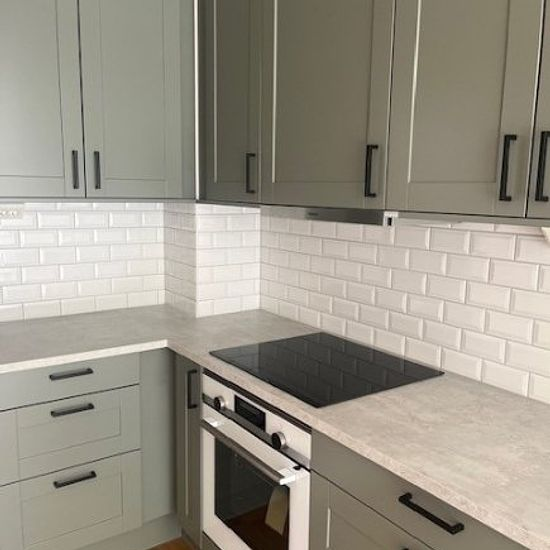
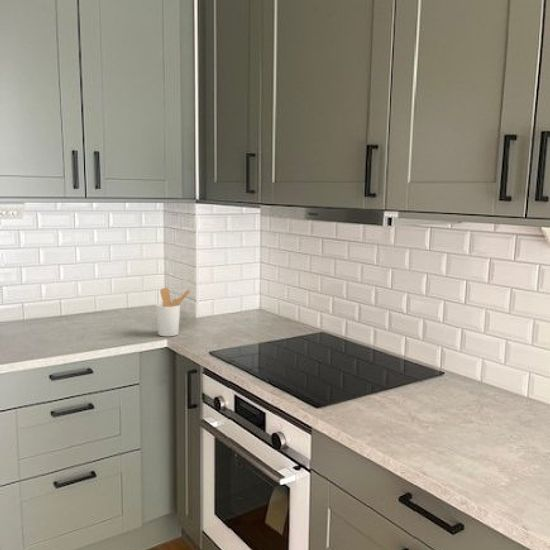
+ utensil holder (174, 311)
